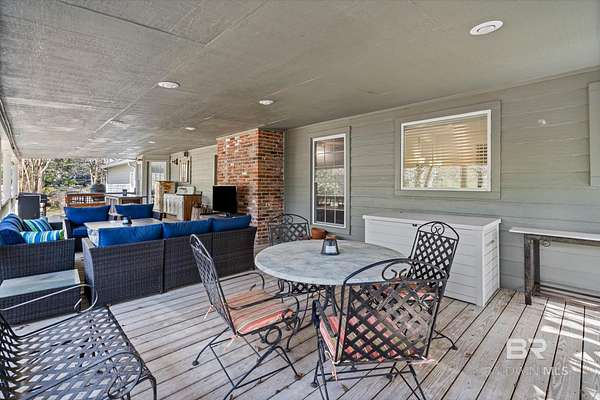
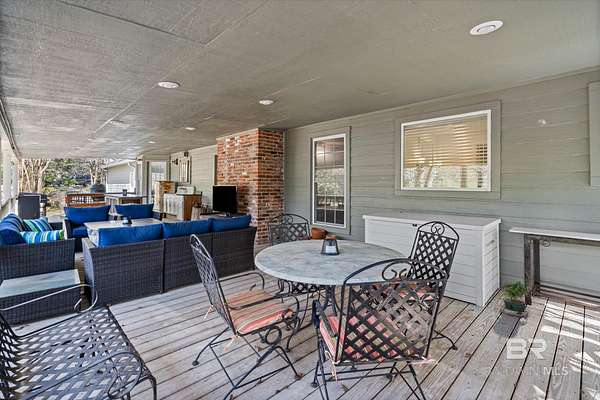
+ potted plant (516, 296)
